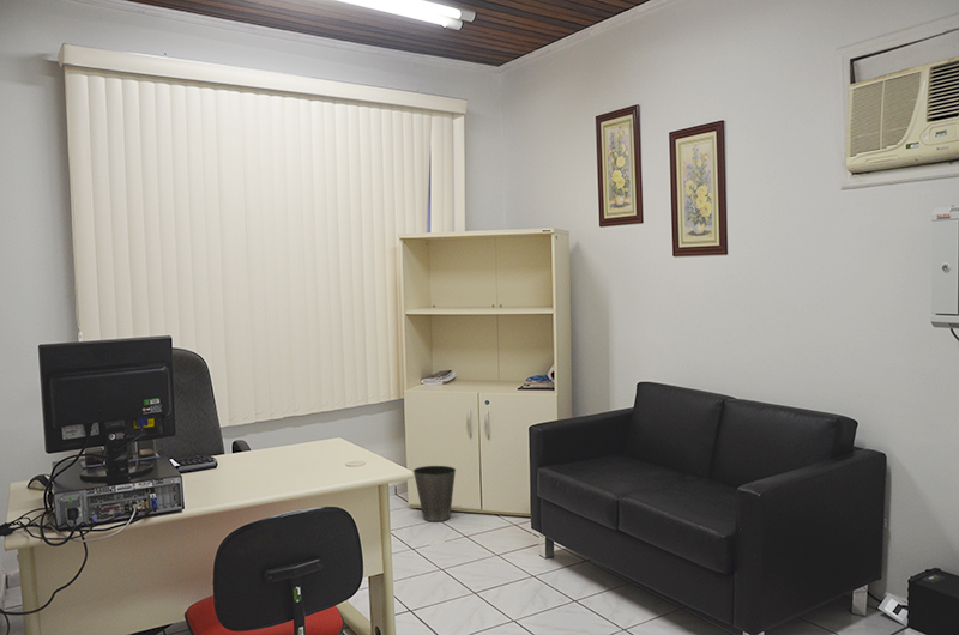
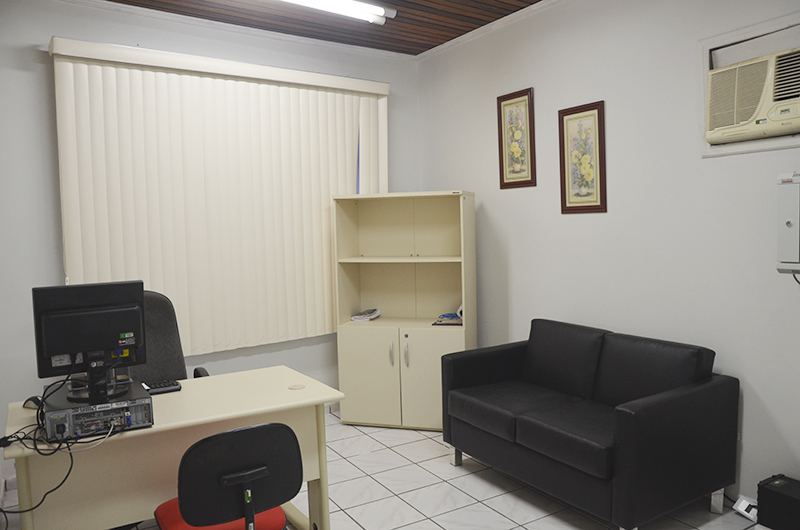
- waste basket (435, 494)
